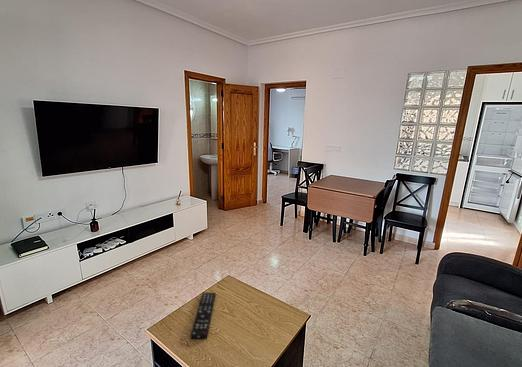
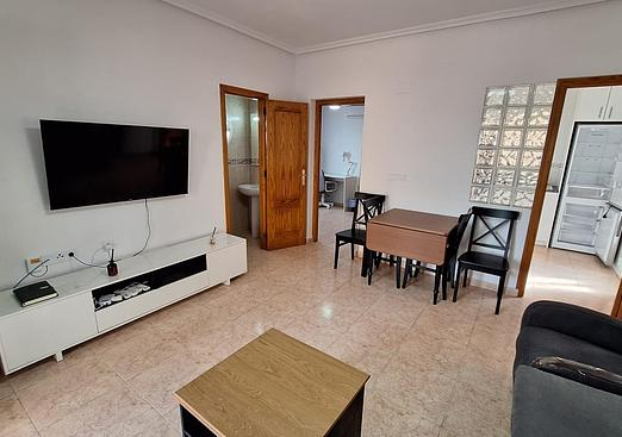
- remote control (204, 312)
